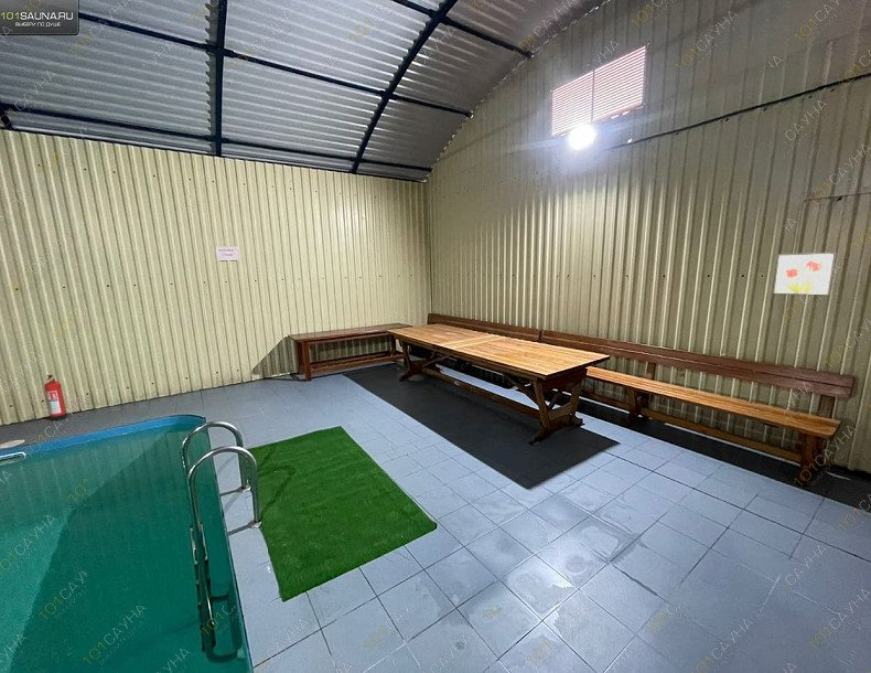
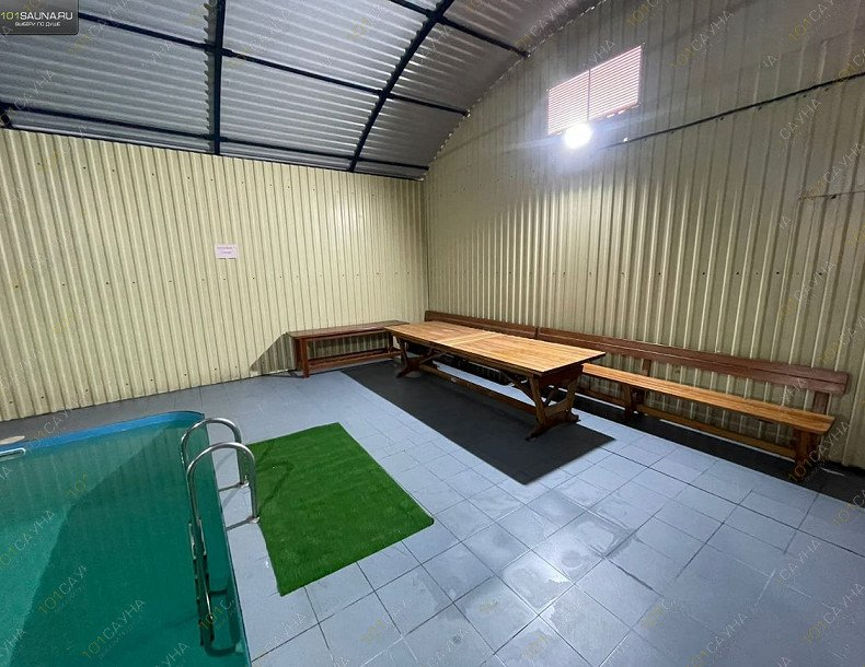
- fire extinguisher (55, 396)
- wall art (803, 274)
